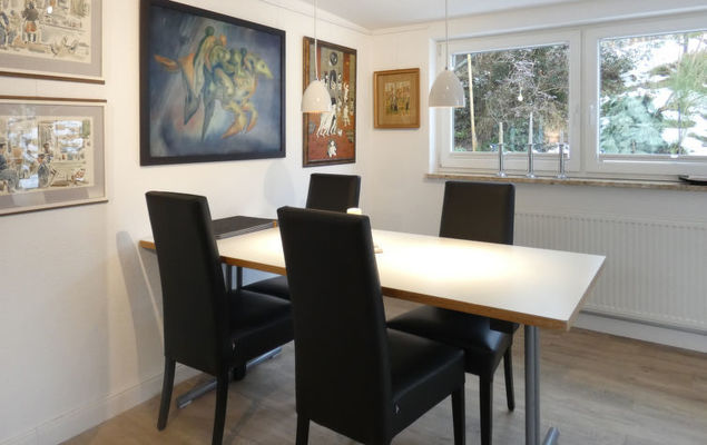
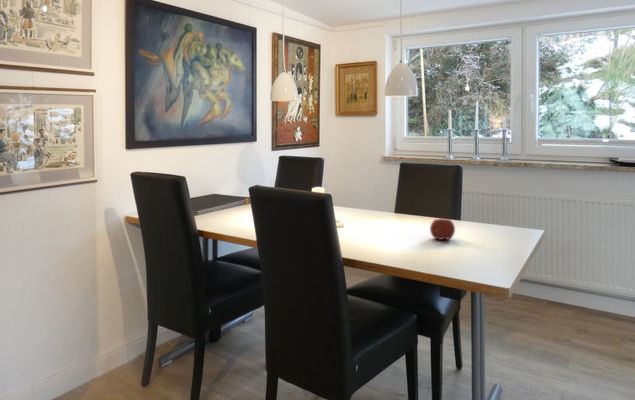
+ fruit (442, 227)
